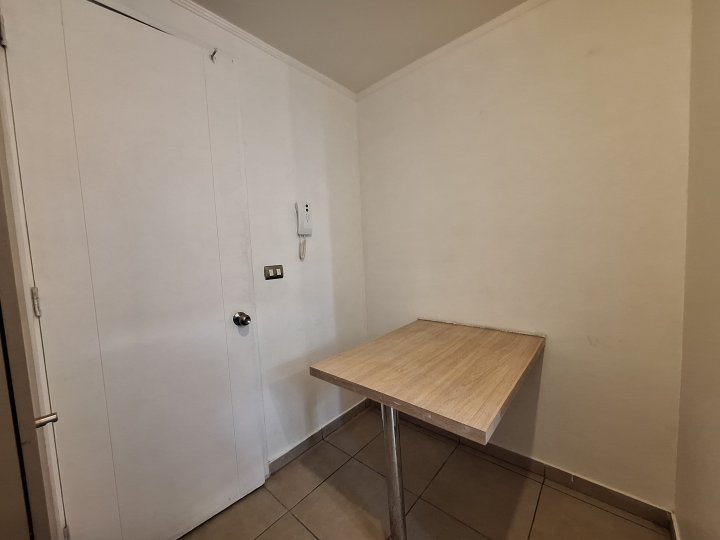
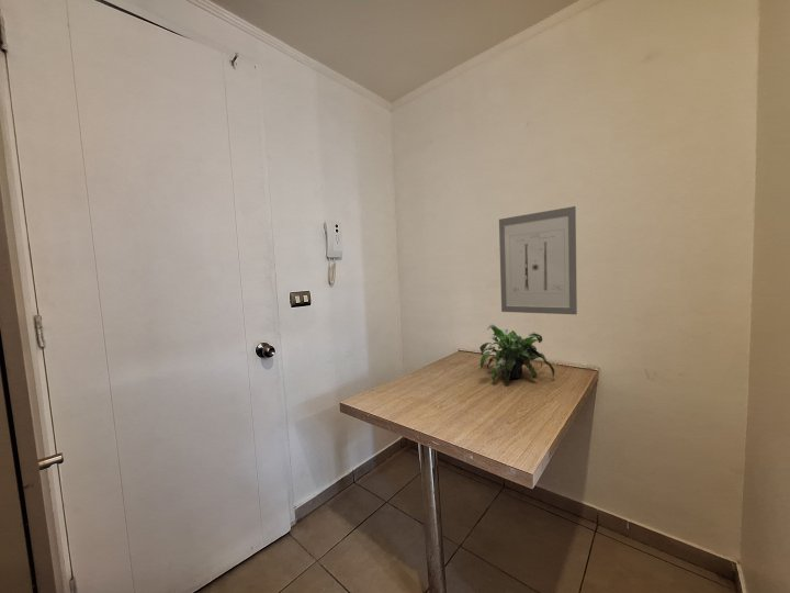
+ potted plant (507, 349)
+ wall art (534, 264)
